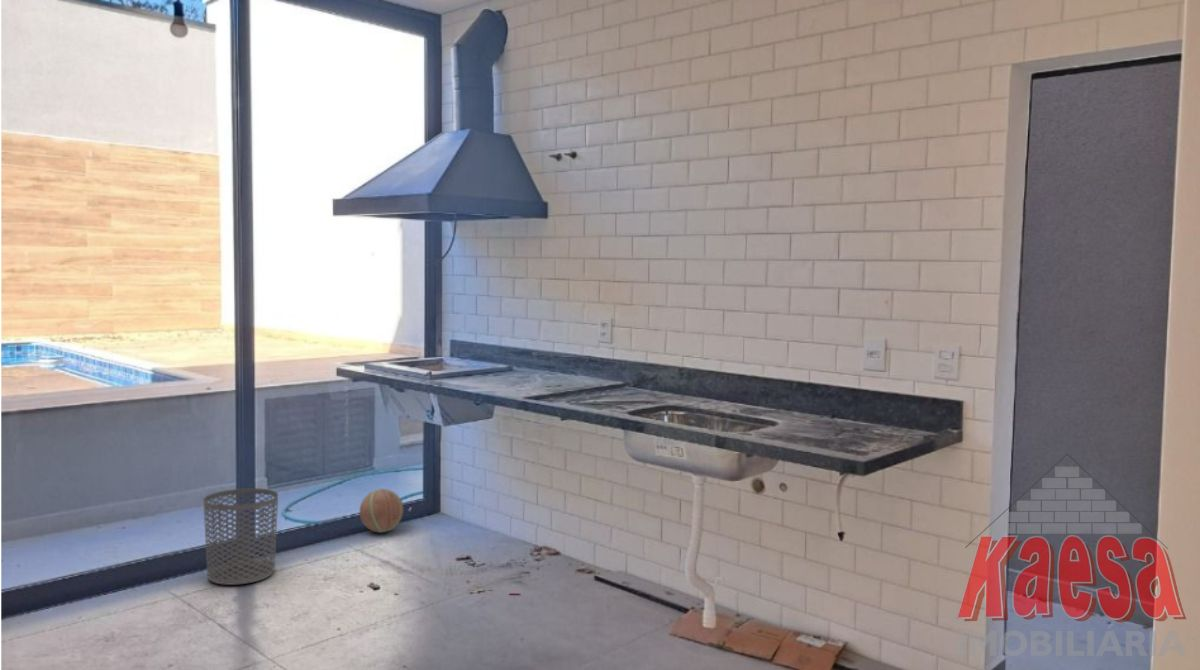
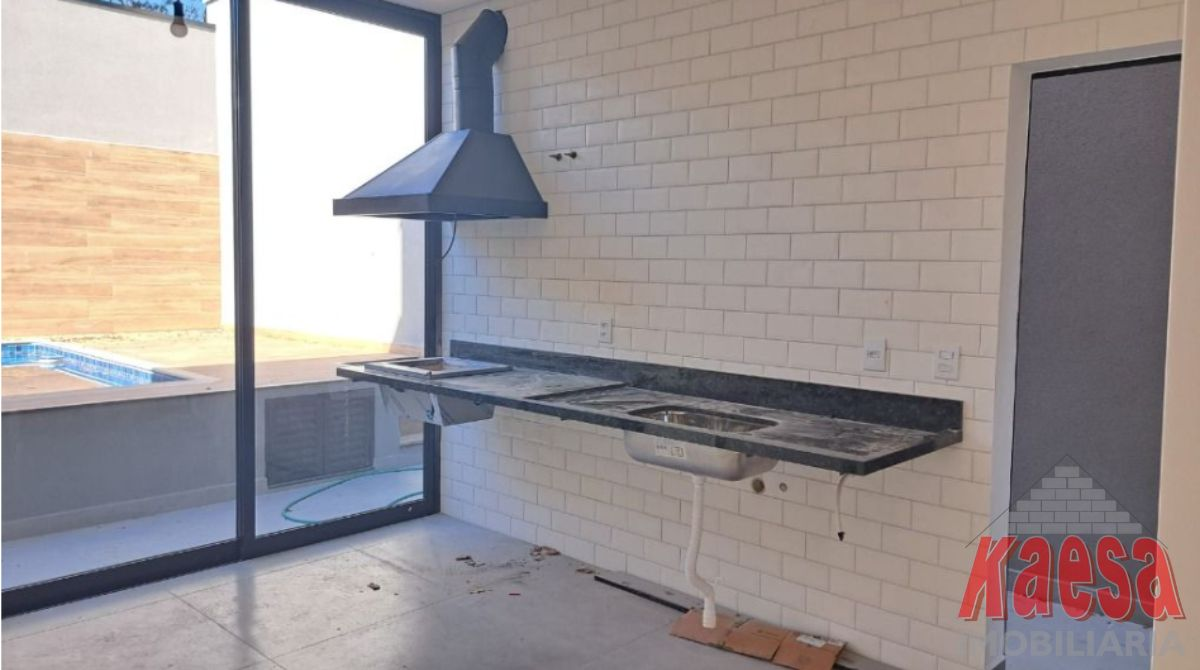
- ball (381, 510)
- waste bin (241, 536)
